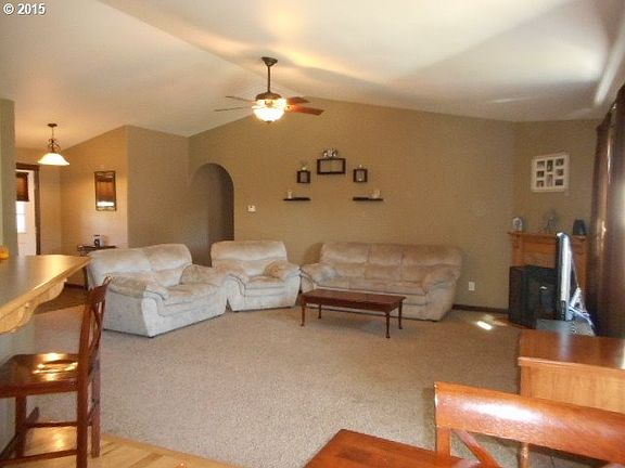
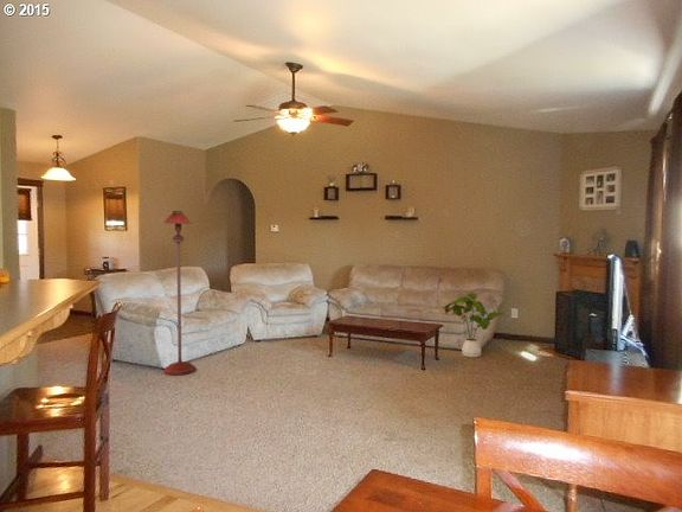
+ floor lamp (179, 292)
+ house plant (471, 325)
